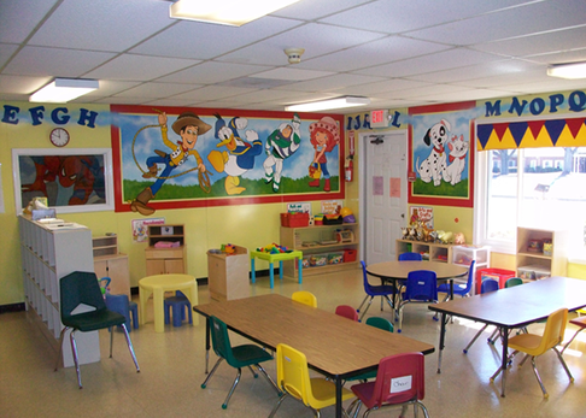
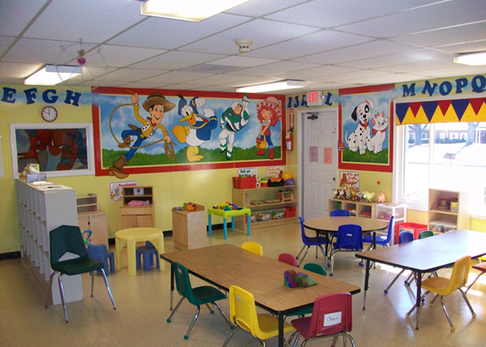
+ ceiling mobile (81, 60)
+ puzzle (300, 276)
